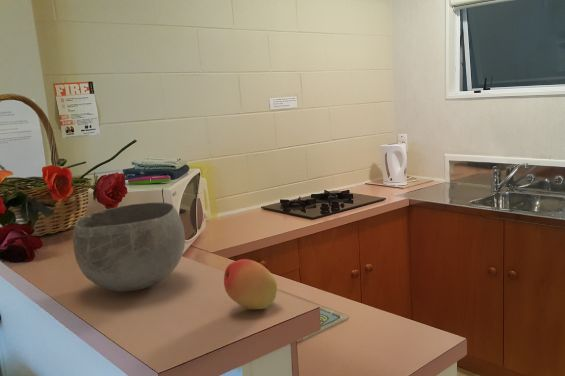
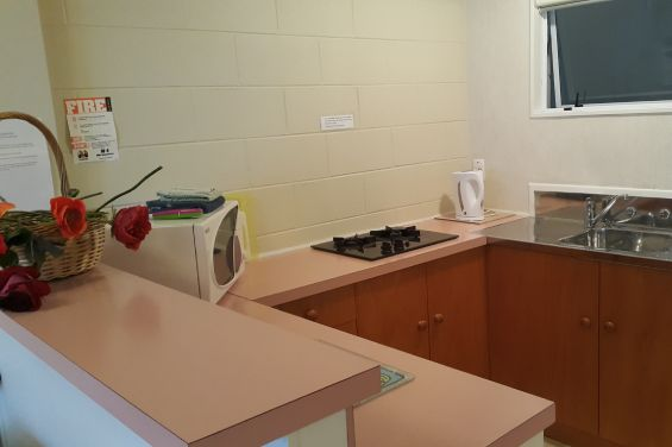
- fruit (249, 283)
- bowl (131, 248)
